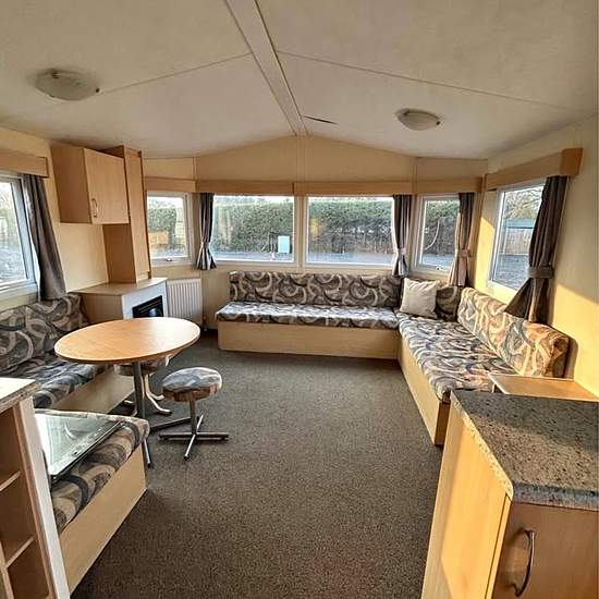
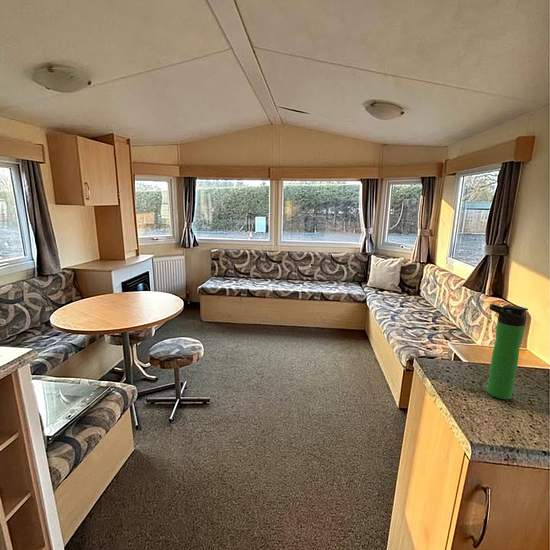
+ bottle (501, 350)
